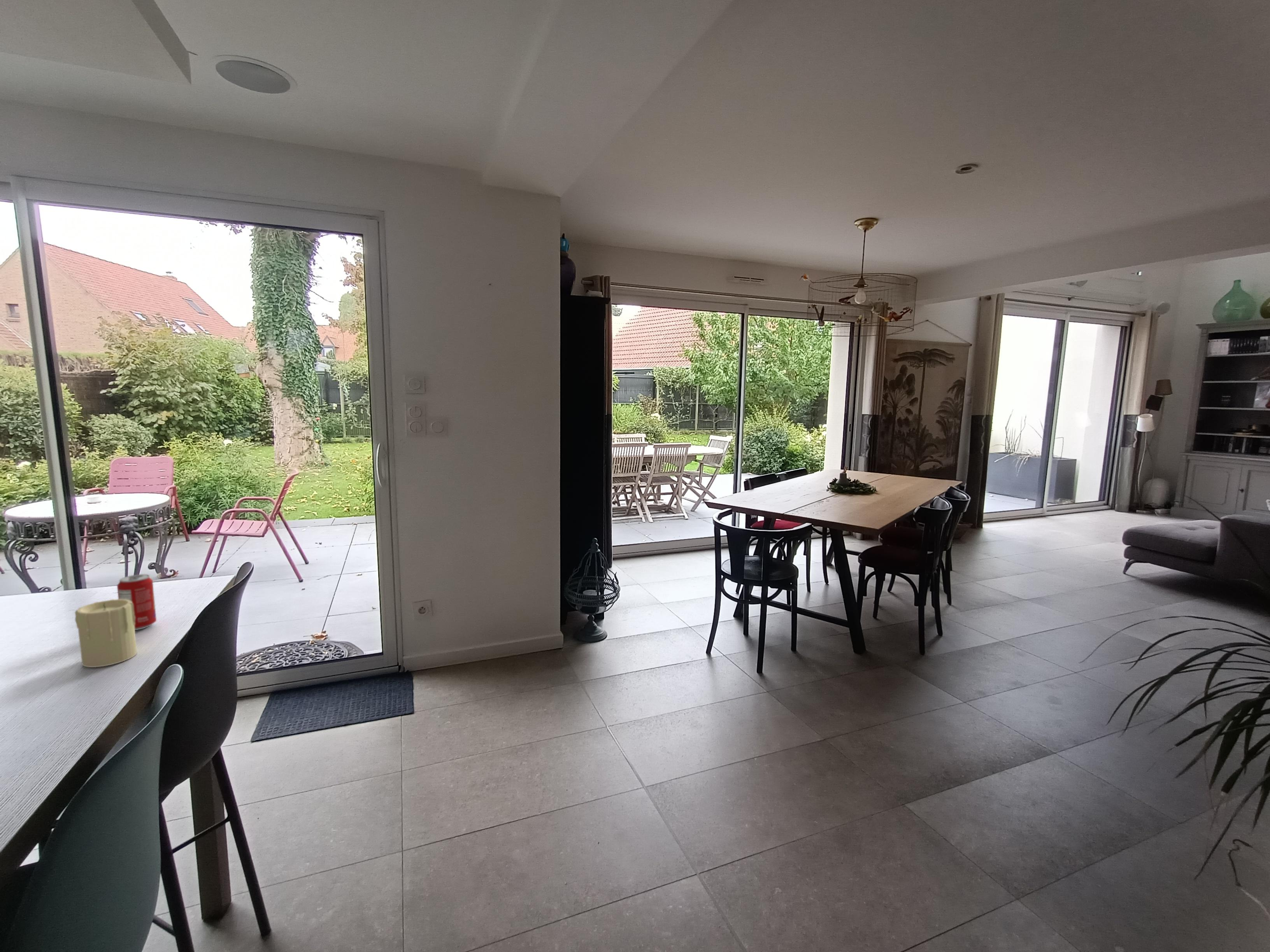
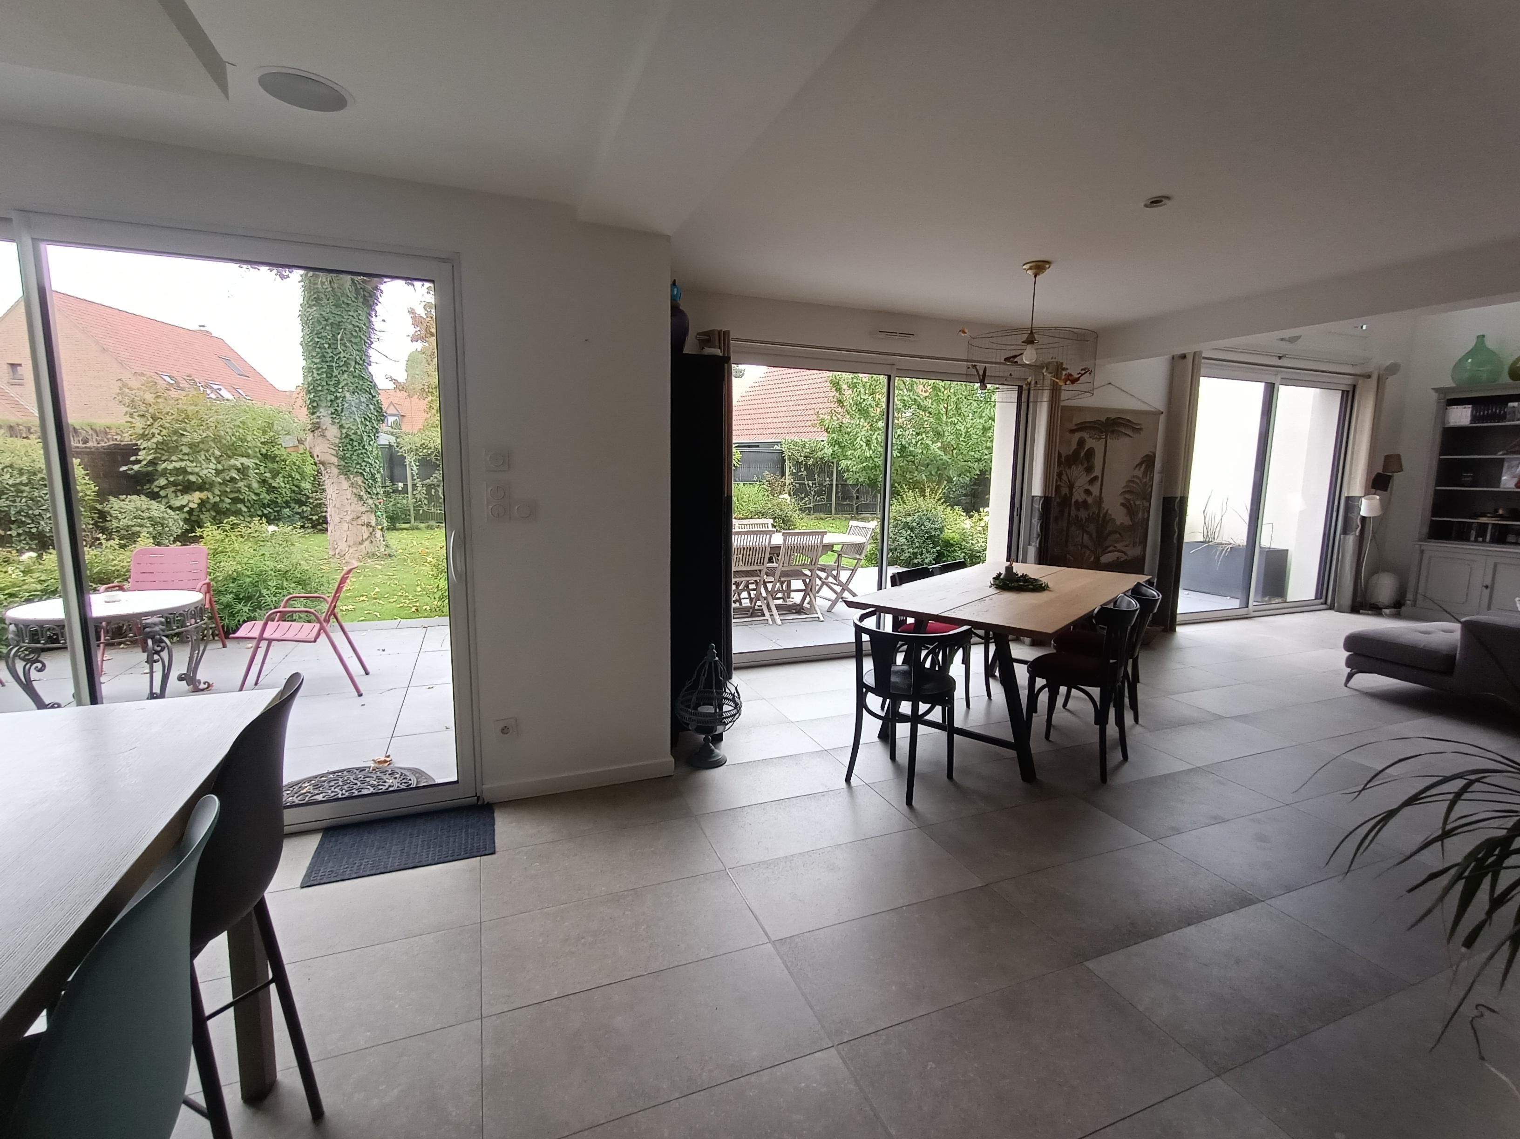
- candle (107, 630)
- beverage can (137, 602)
